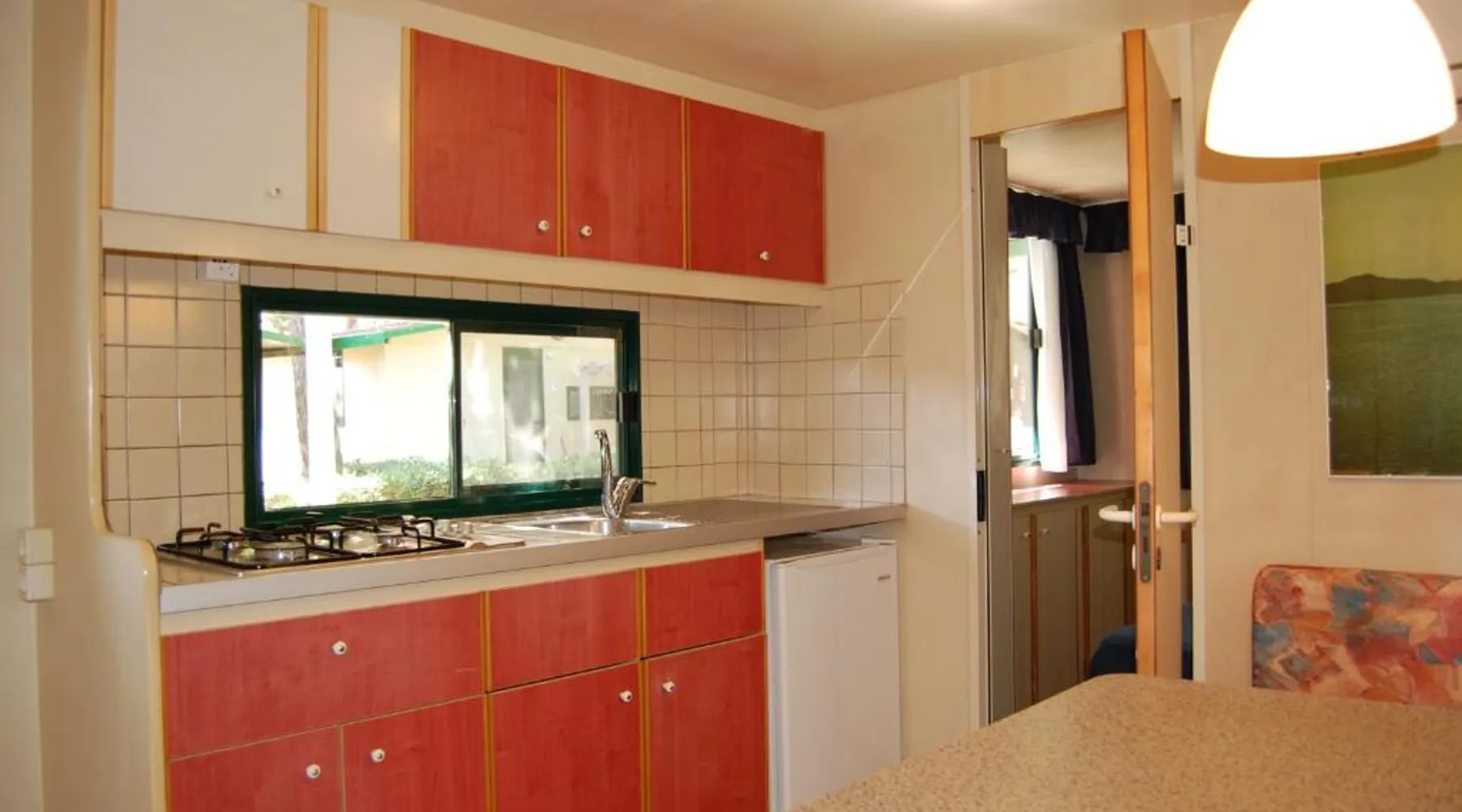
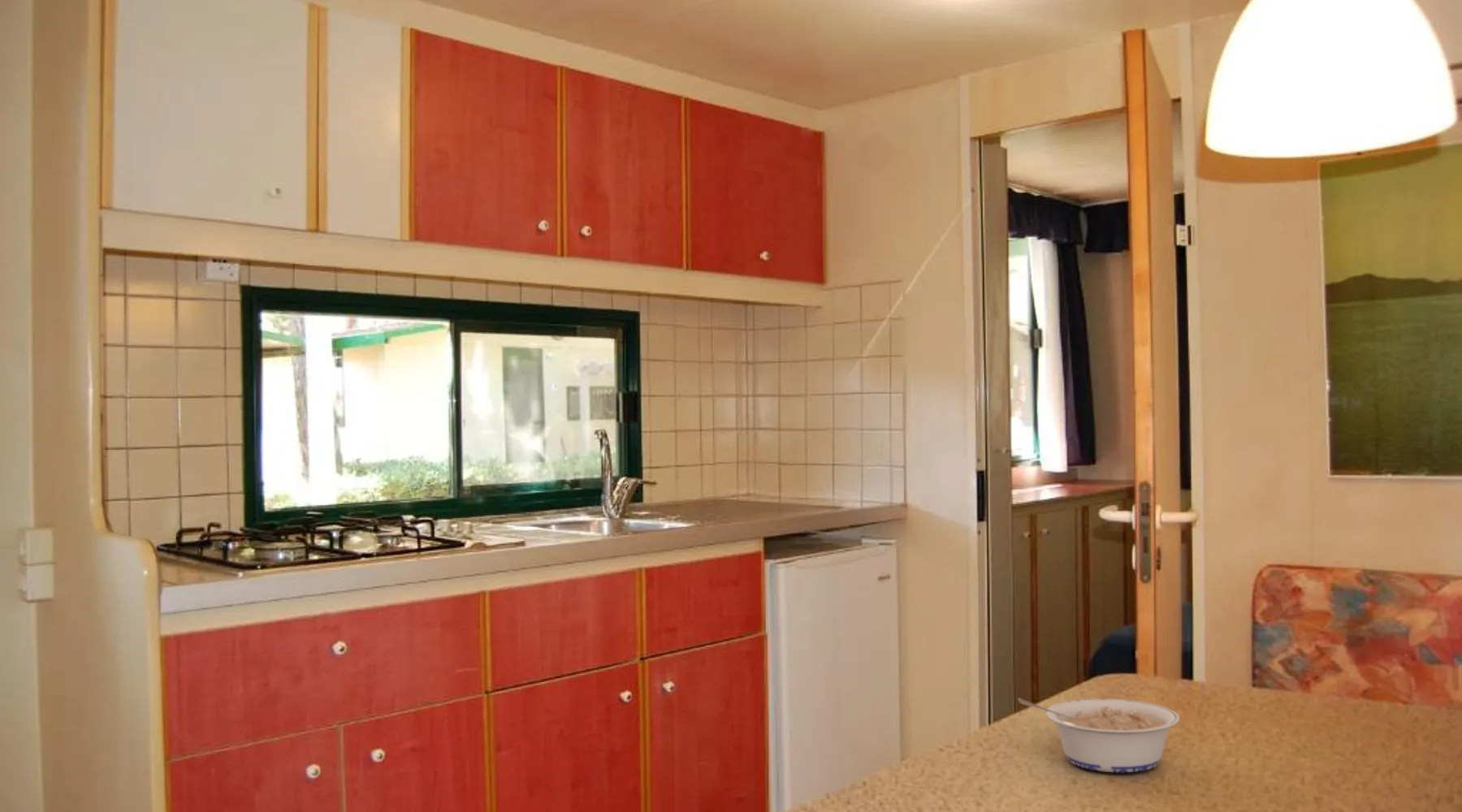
+ legume (1107, 732)
